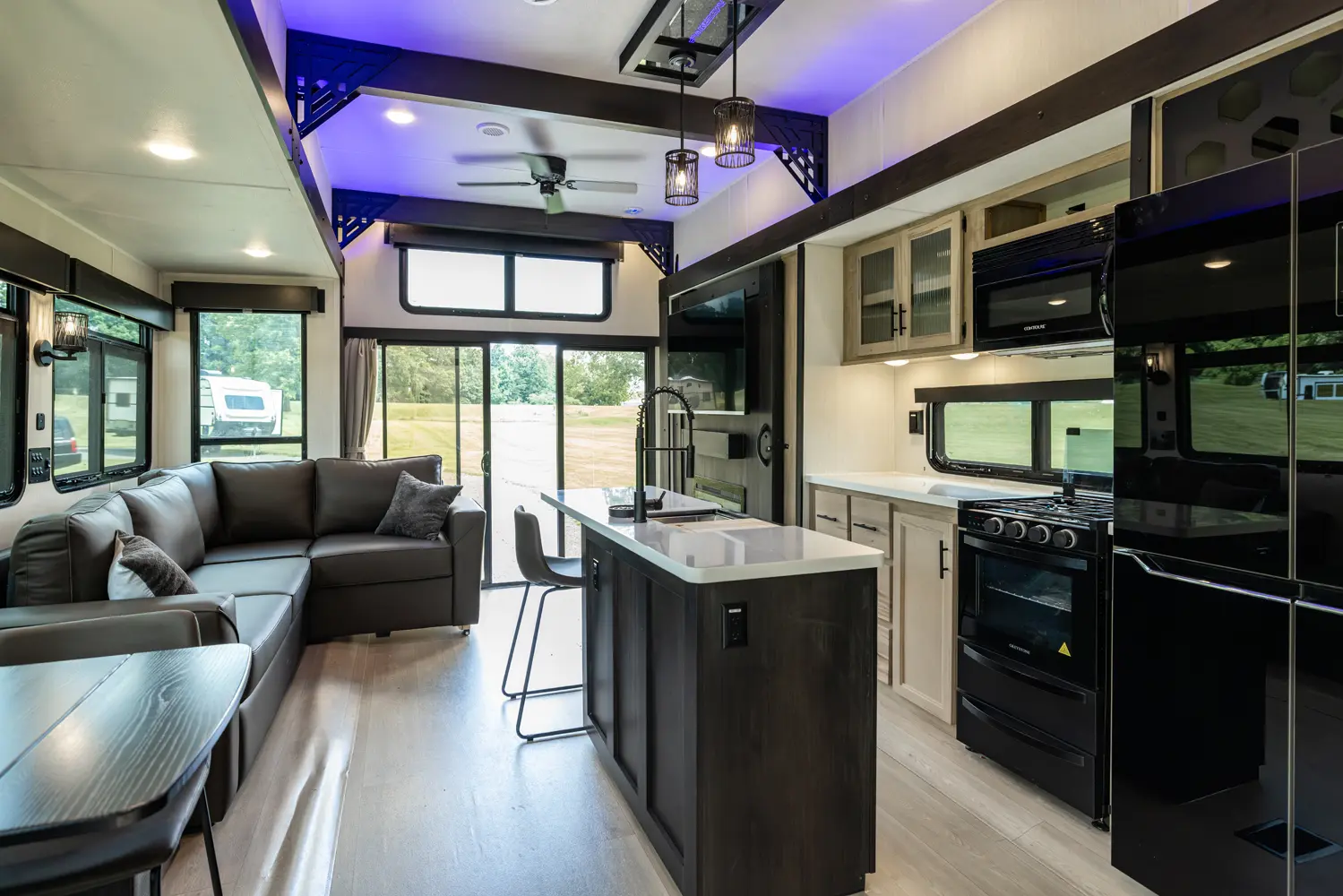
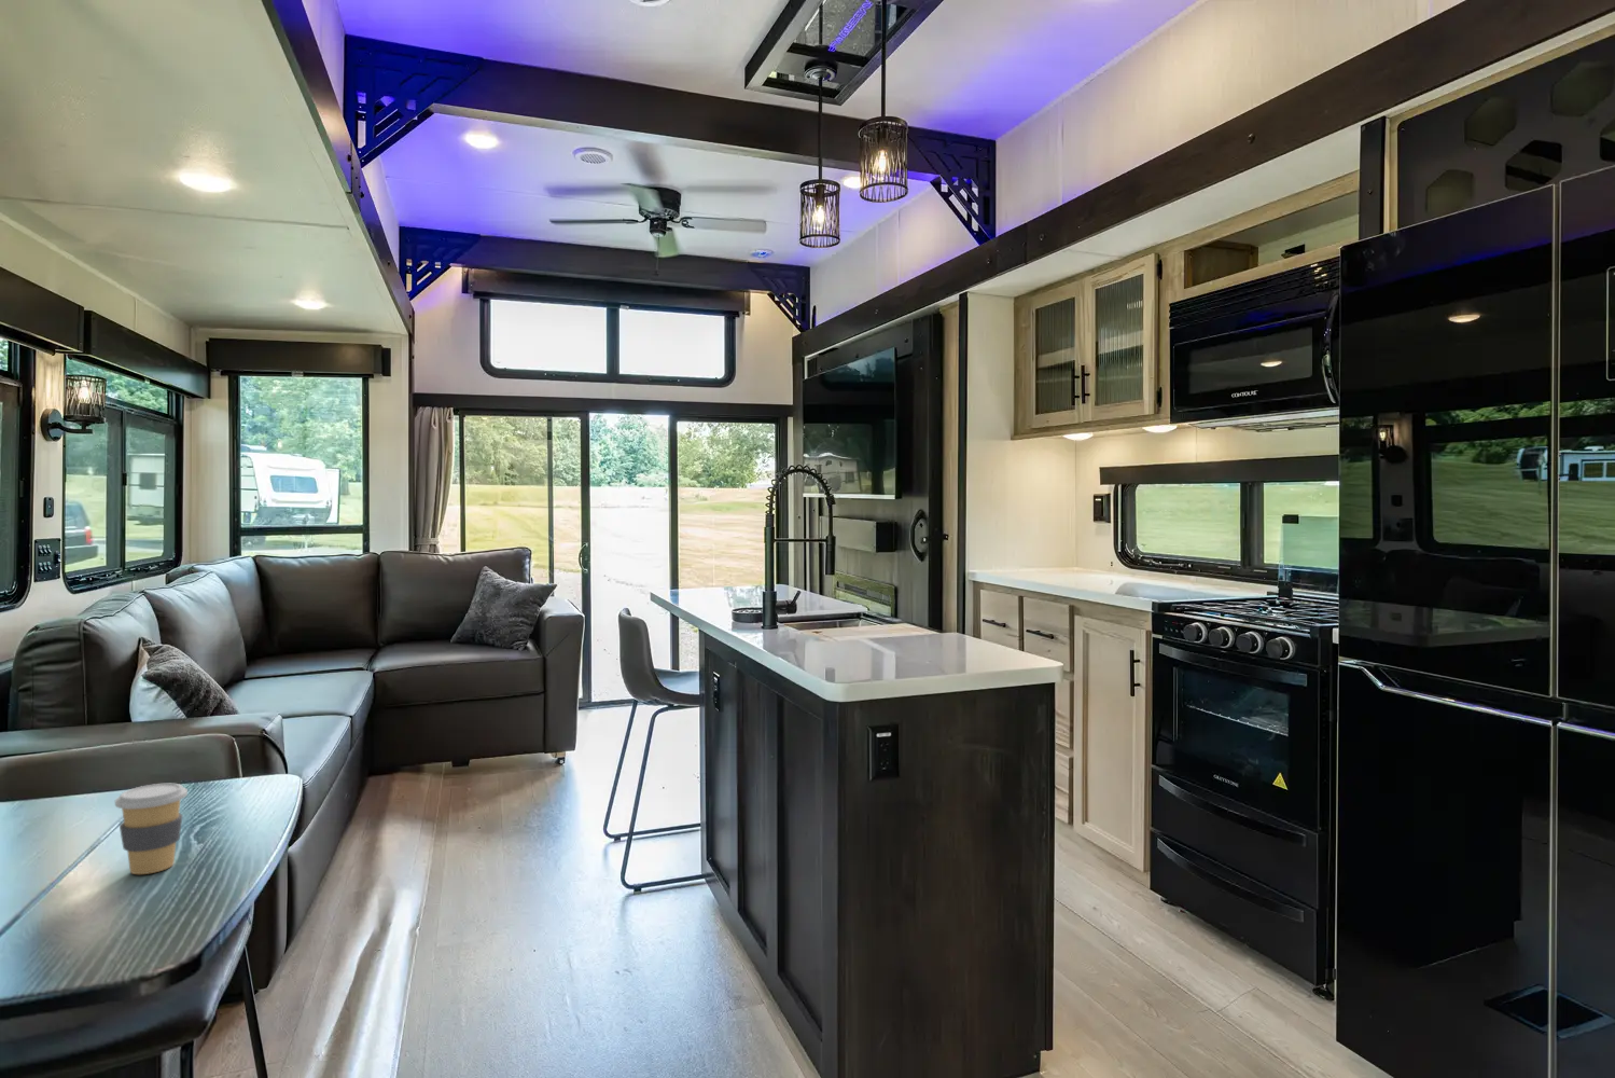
+ coffee cup (152, 829)
